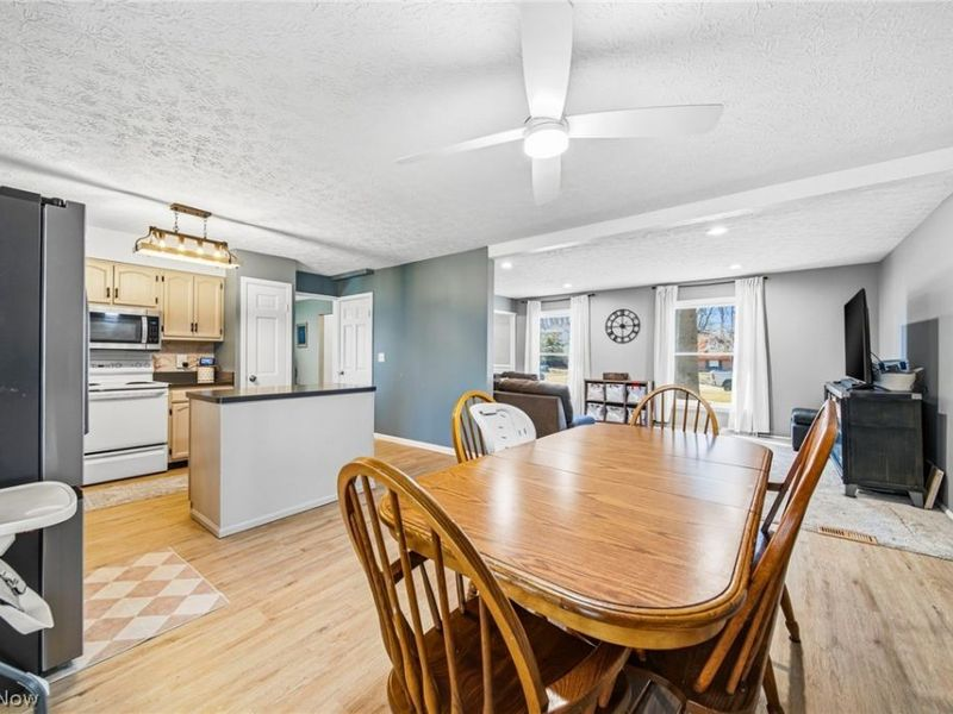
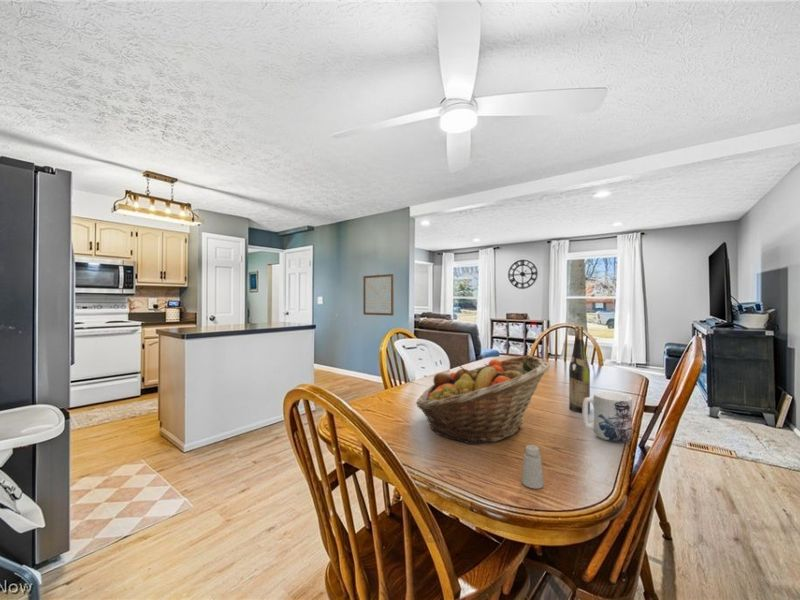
+ mug (608, 416)
+ fruit basket (481, 390)
+ wine bottle (579, 367)
+ wall art (378, 293)
+ saltshaker (532, 465)
